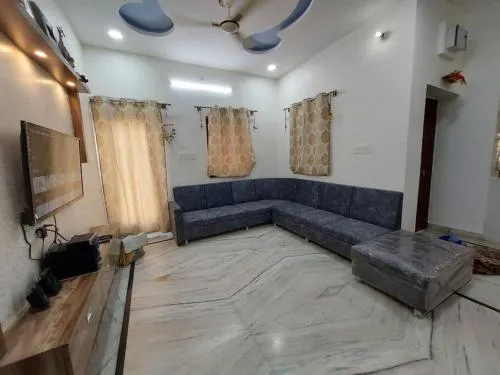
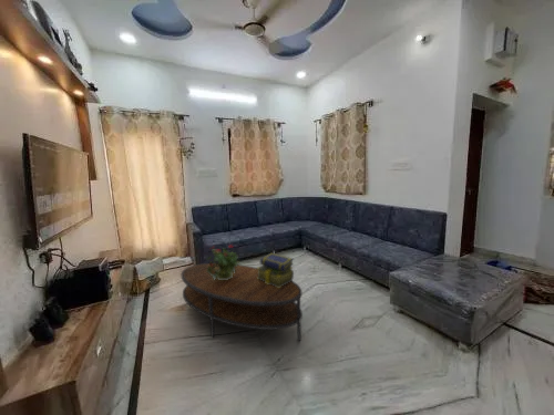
+ coffee table (236, 298)
+ potted plant (224, 262)
+ stack of books (276, 268)
